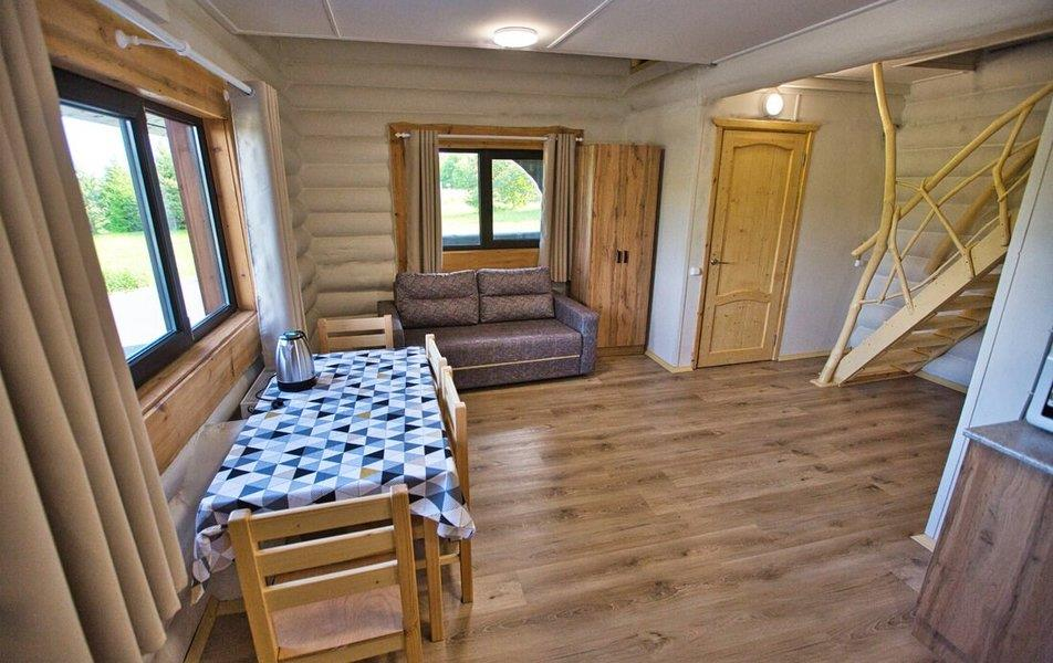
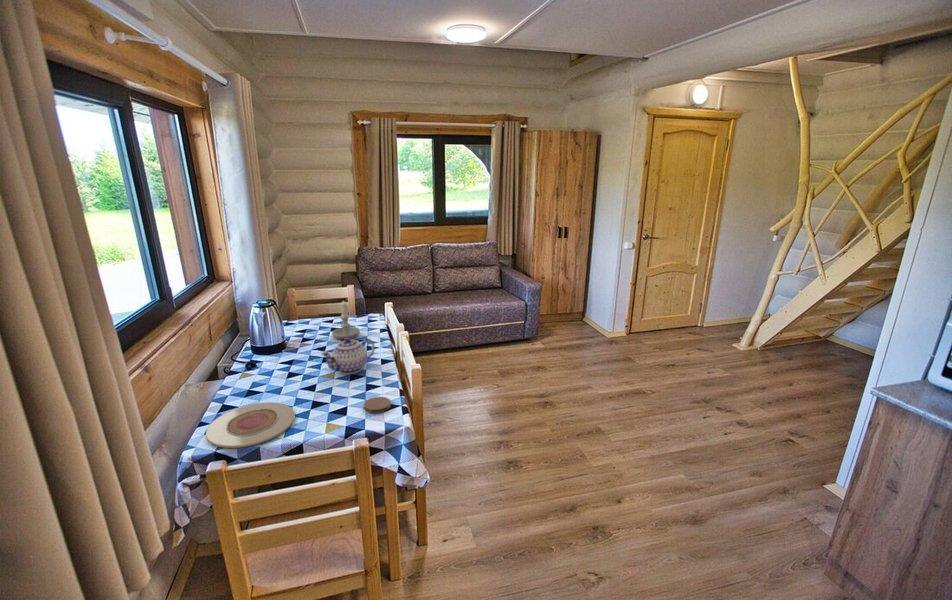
+ coaster (377, 404)
+ teapot (349, 353)
+ plate (252, 422)
+ candle (344, 318)
